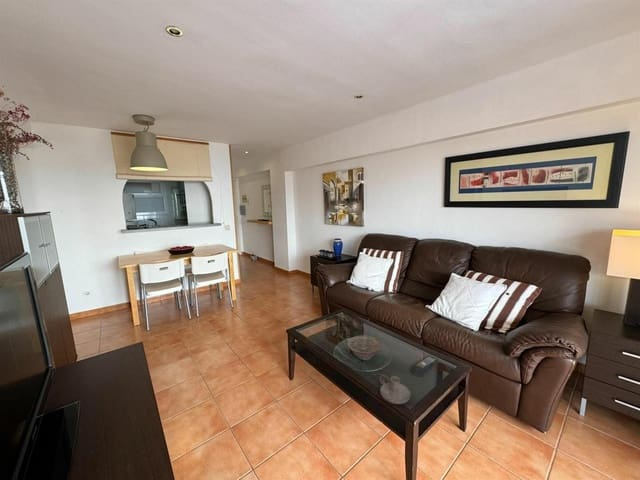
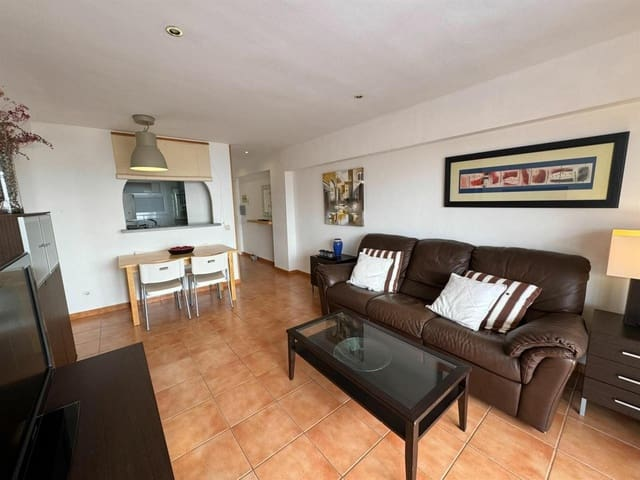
- candle holder (392, 385)
- decorative bowl (364, 349)
- remote control (424, 364)
